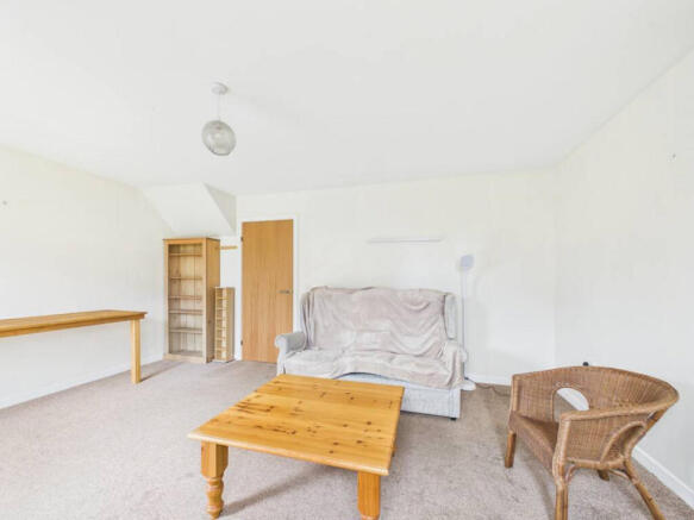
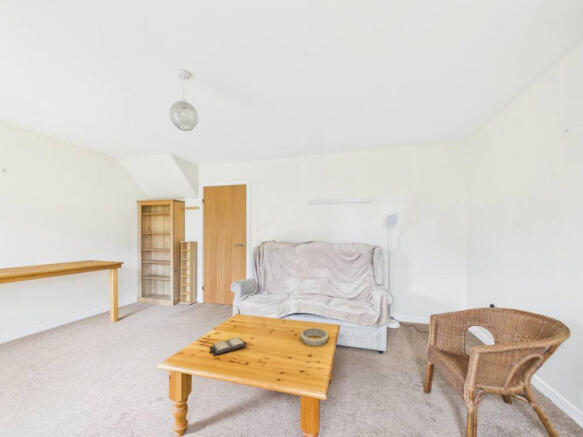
+ decorative bowl (314, 335)
+ hardback book (228, 345)
